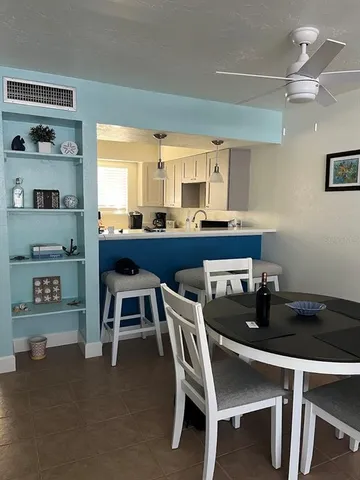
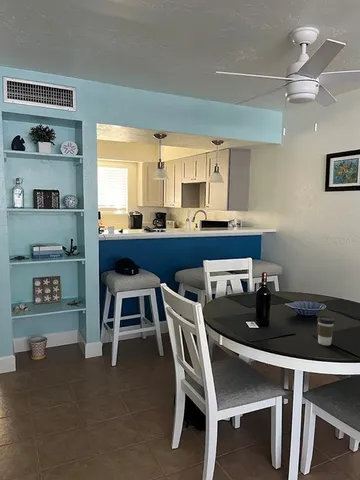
+ coffee cup (325, 330)
